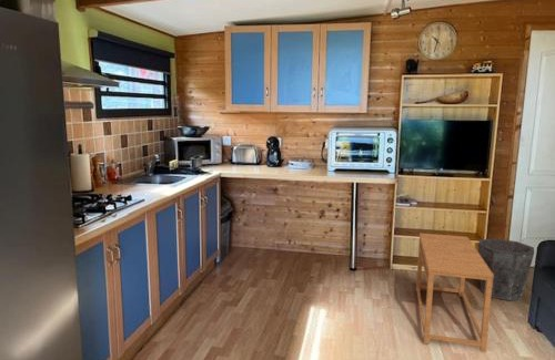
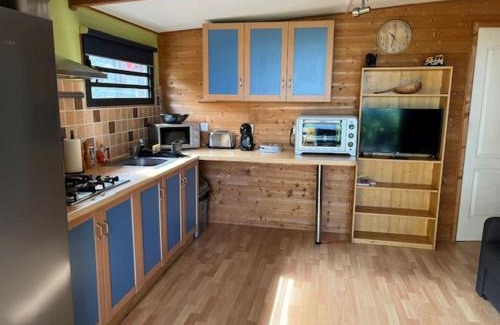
- waste bin (503, 269)
- side table (447, 288)
